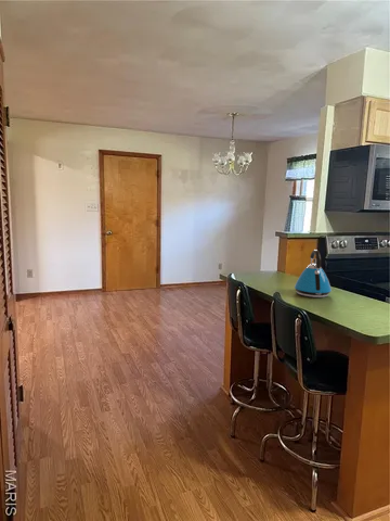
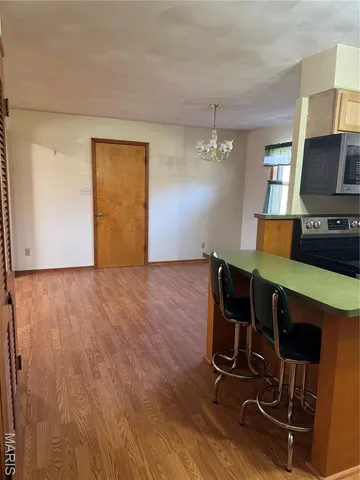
- kettle (314, 271)
